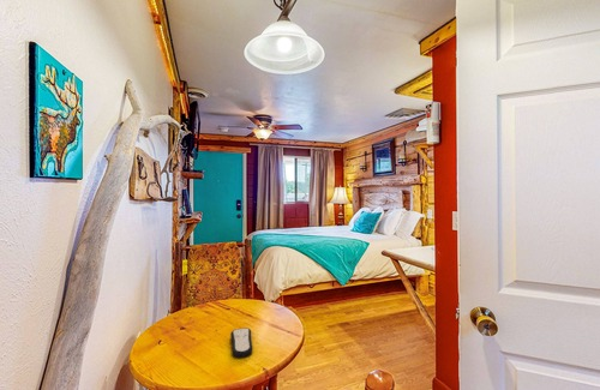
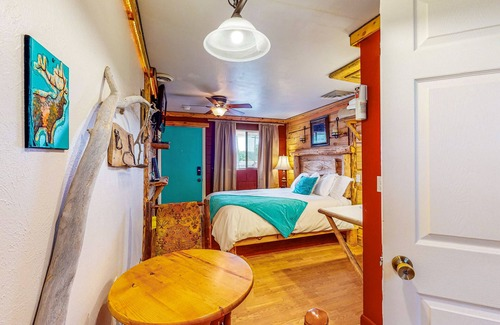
- remote control (241, 341)
